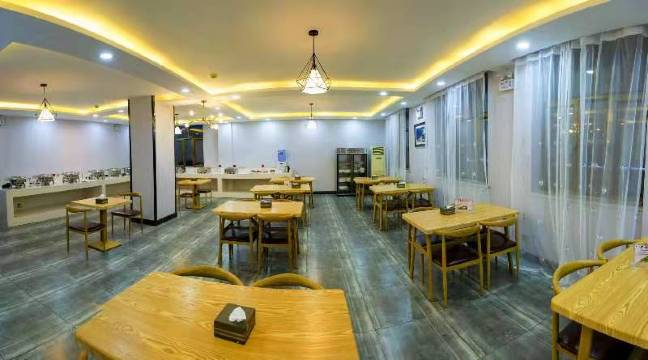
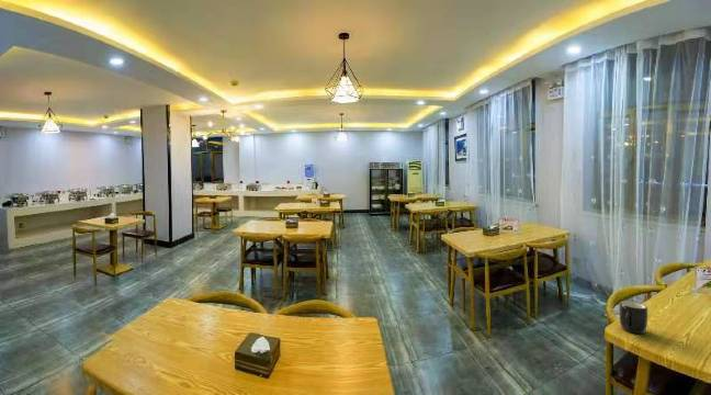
+ mug (631, 317)
